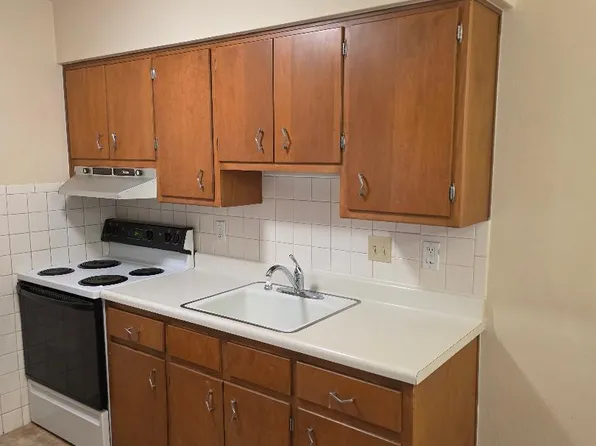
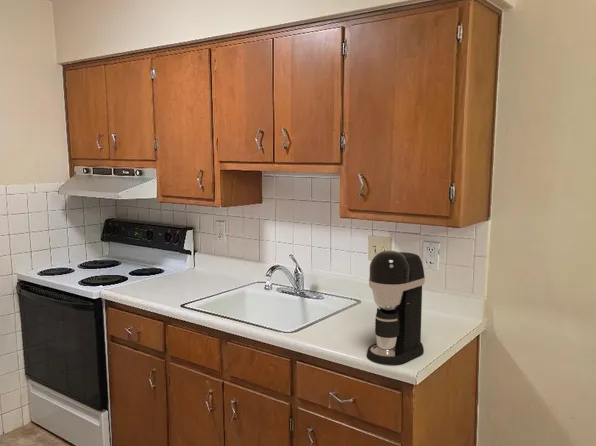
+ coffee maker (396, 302)
